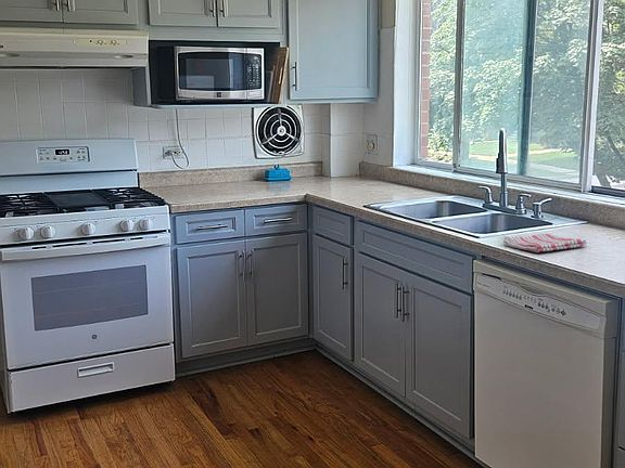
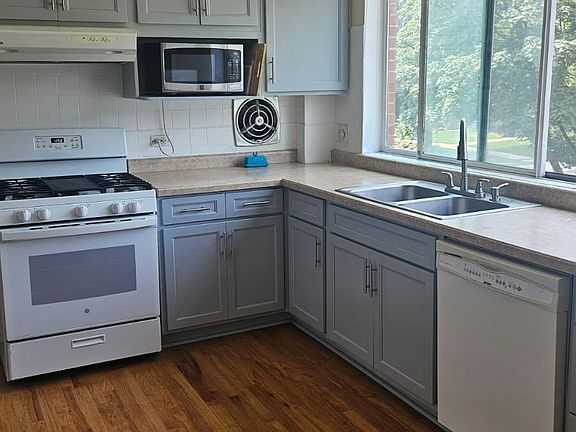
- dish towel (544, 240)
